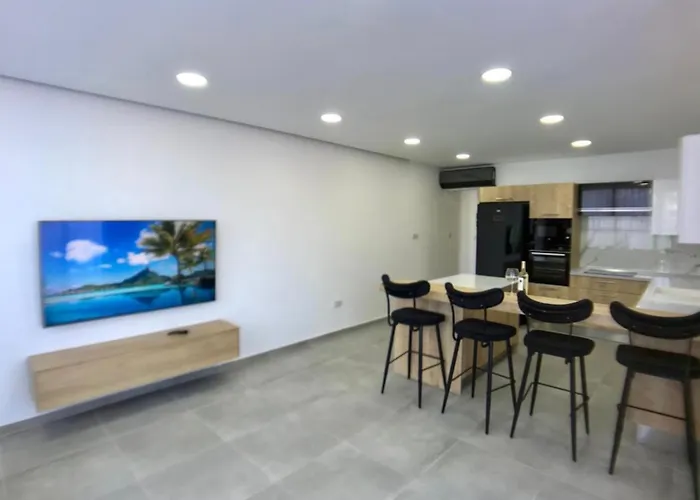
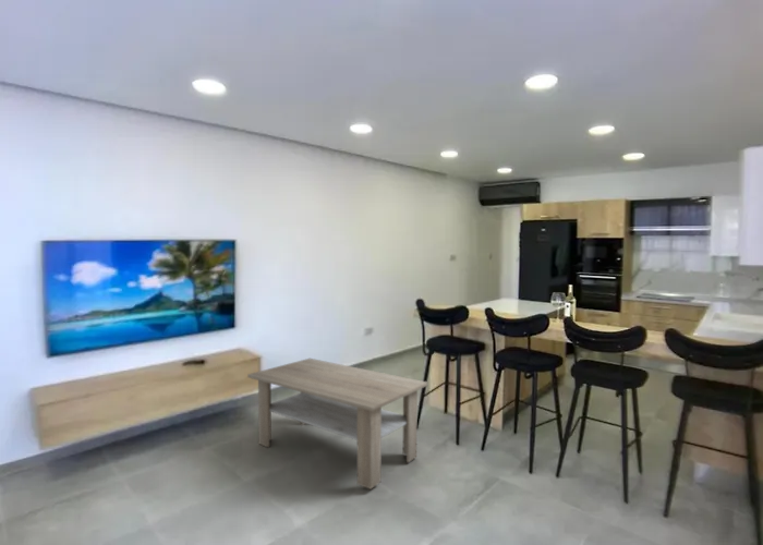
+ coffee table (335, 414)
